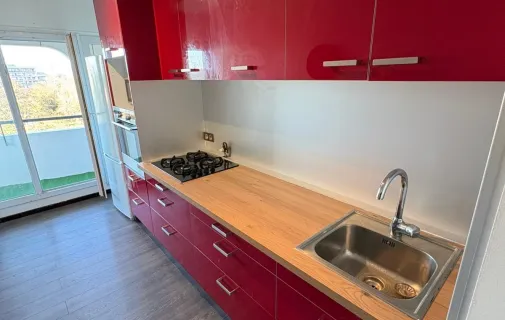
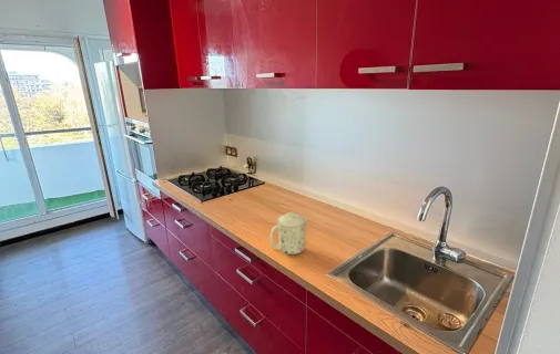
+ mug (289, 232)
